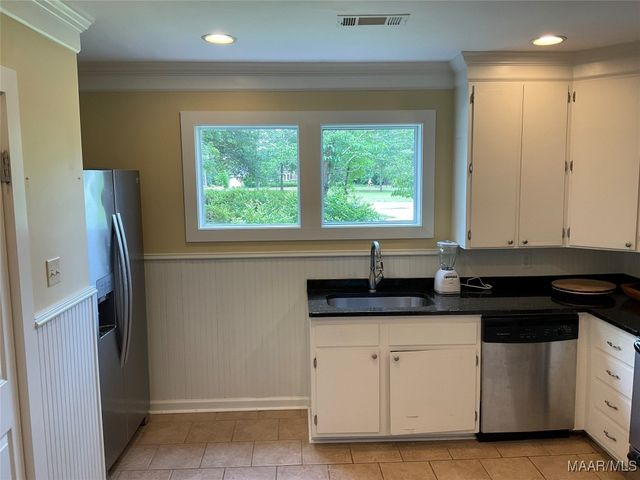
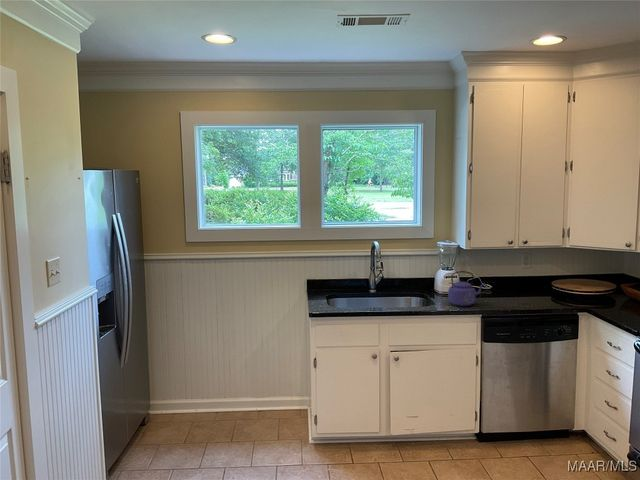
+ kettle (466, 287)
